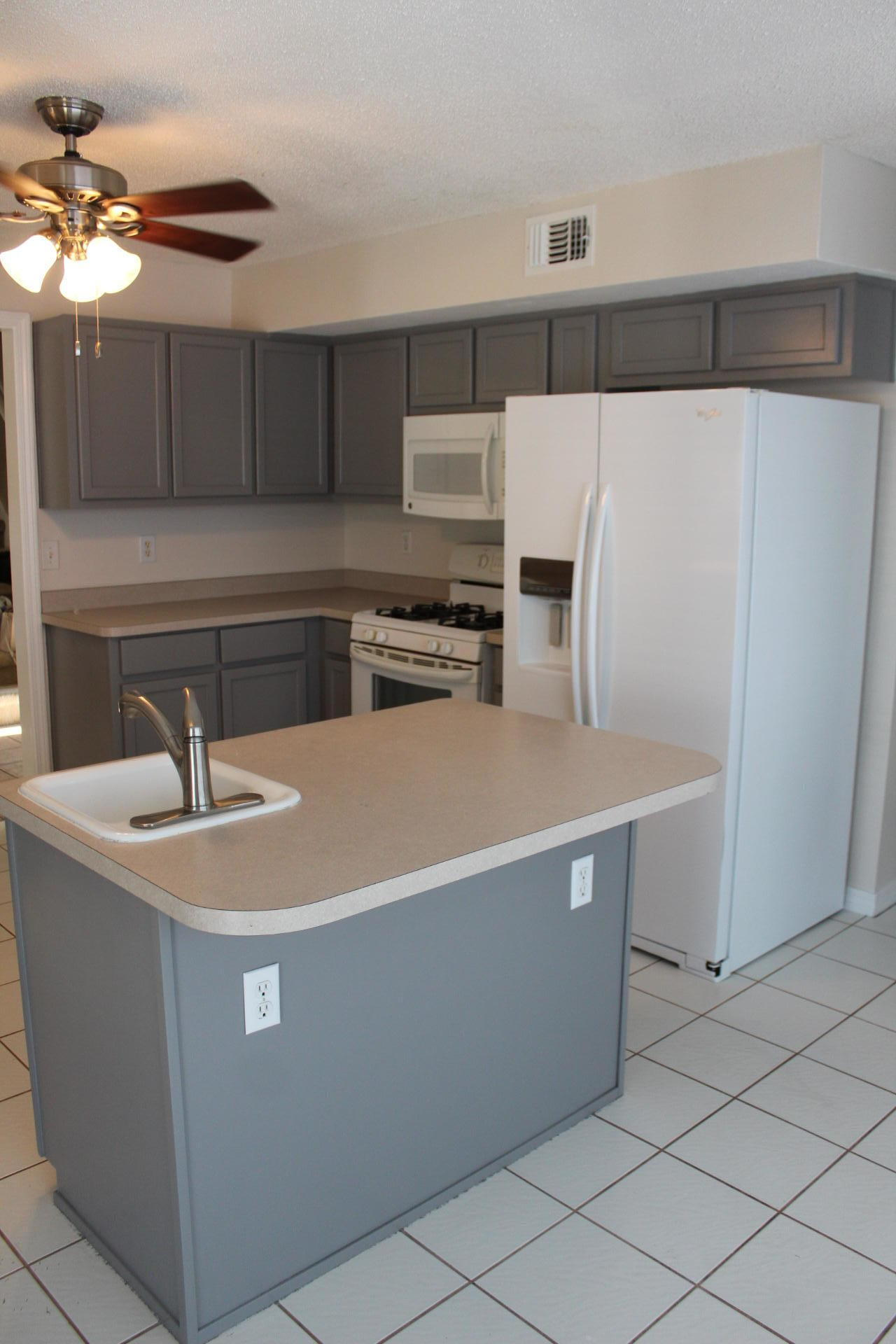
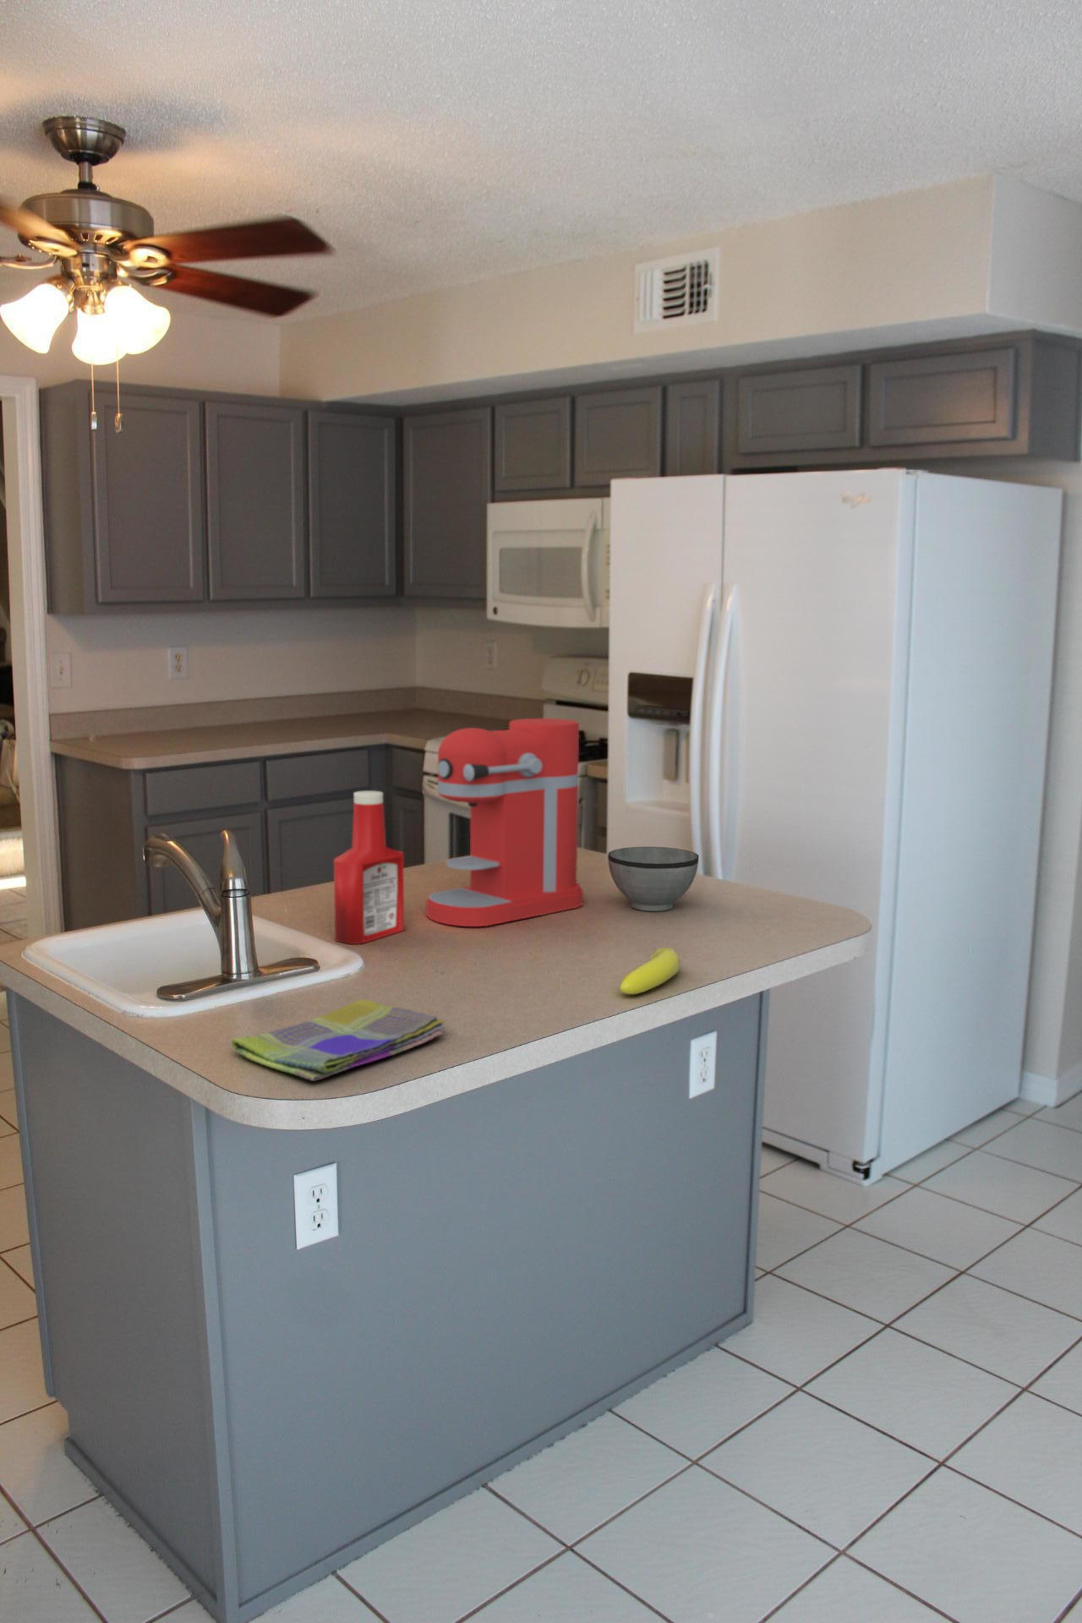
+ dish towel (341, 1036)
+ banana (644, 968)
+ soap bottle (368, 863)
+ coffee maker (506, 819)
+ bowl (652, 880)
